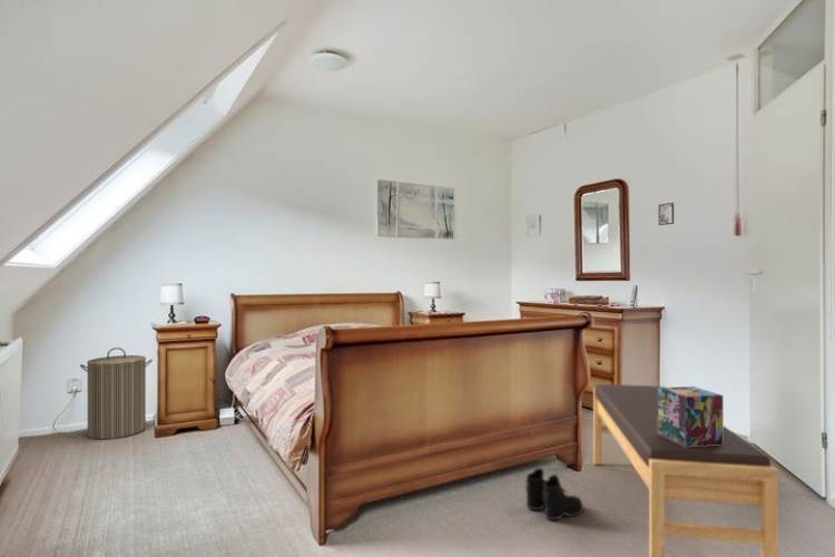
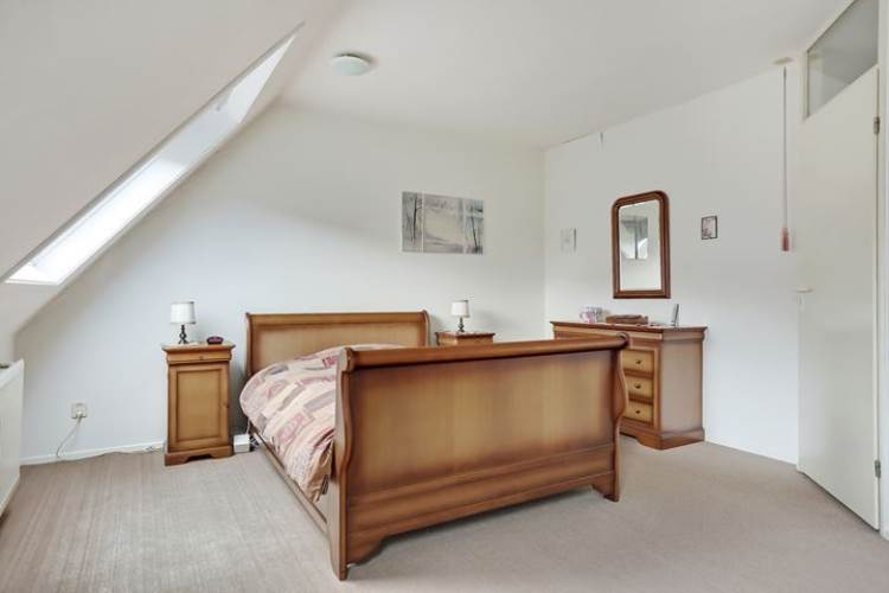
- decorative box (689, 414)
- laundry hamper (117, 389)
- bench (660, 461)
- boots (553, 489)
